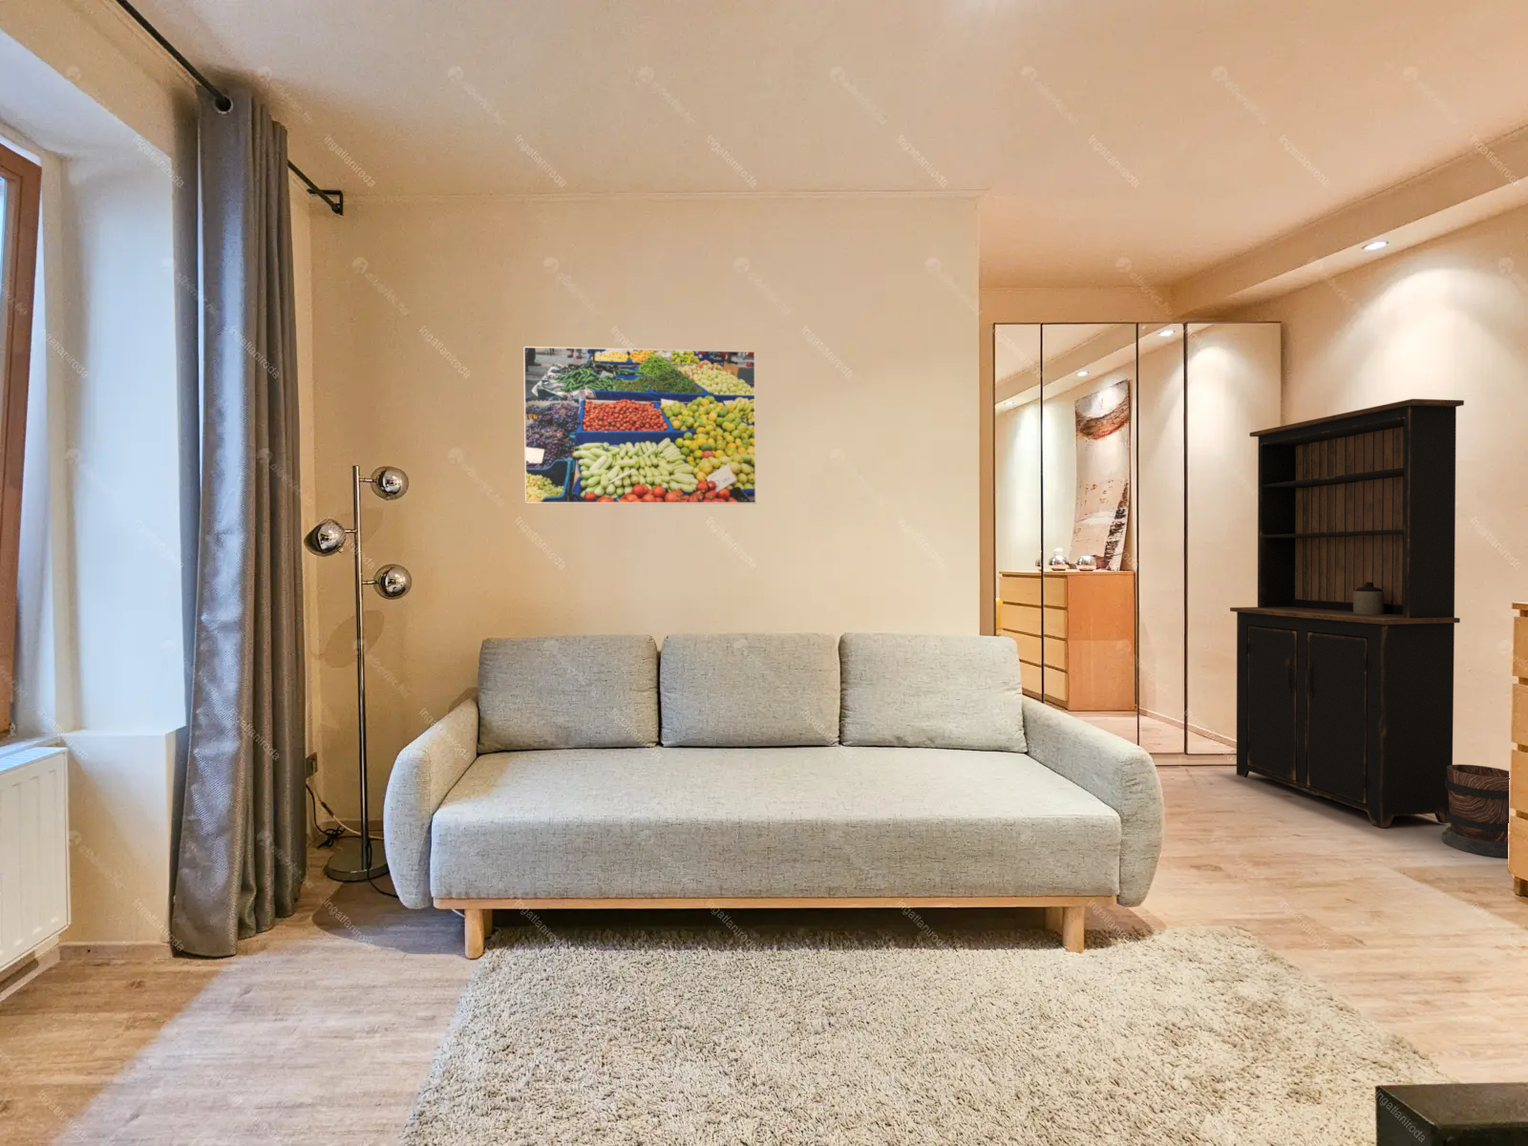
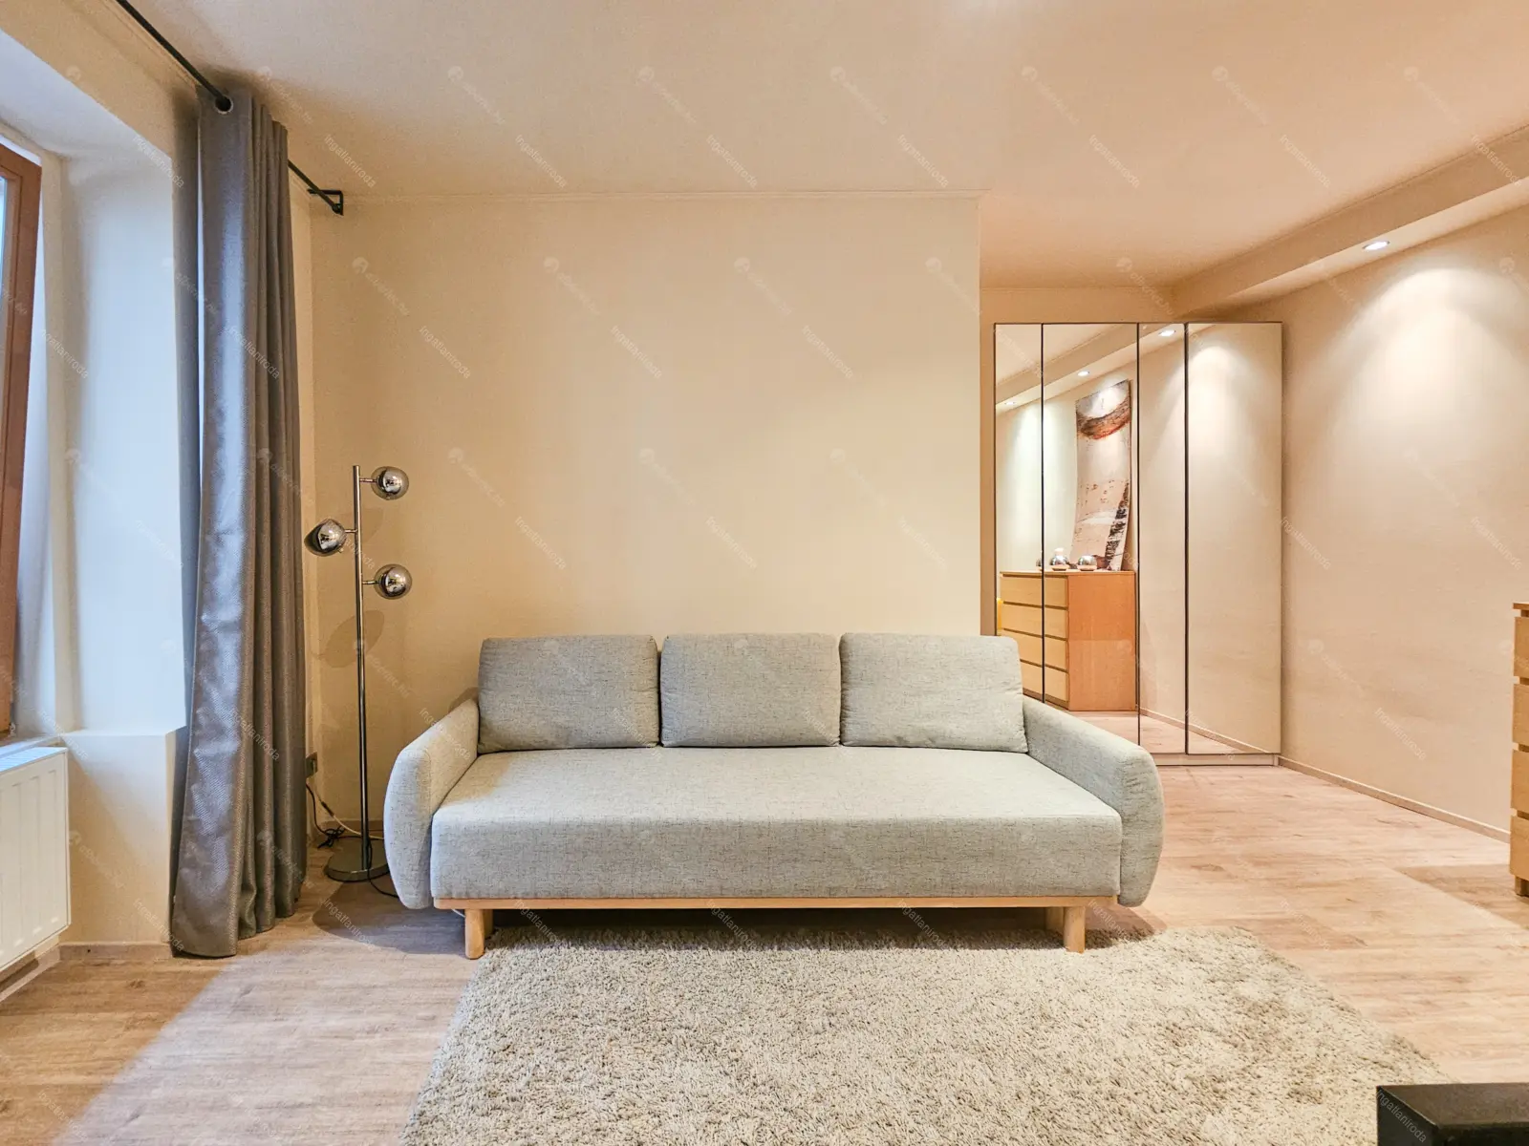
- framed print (641, 426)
- bookshelf (1332, 608)
- wooden barrel (1488, 808)
